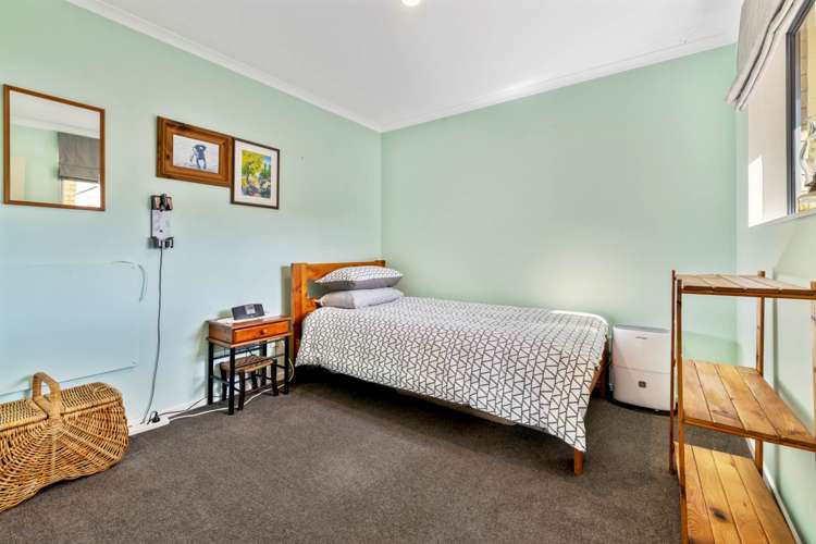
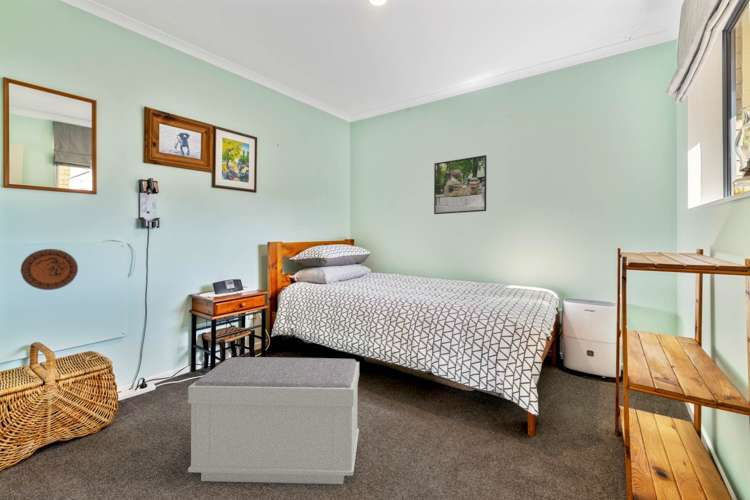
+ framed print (459, 186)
+ bench (282, 413)
+ decorative plate (50, 269)
